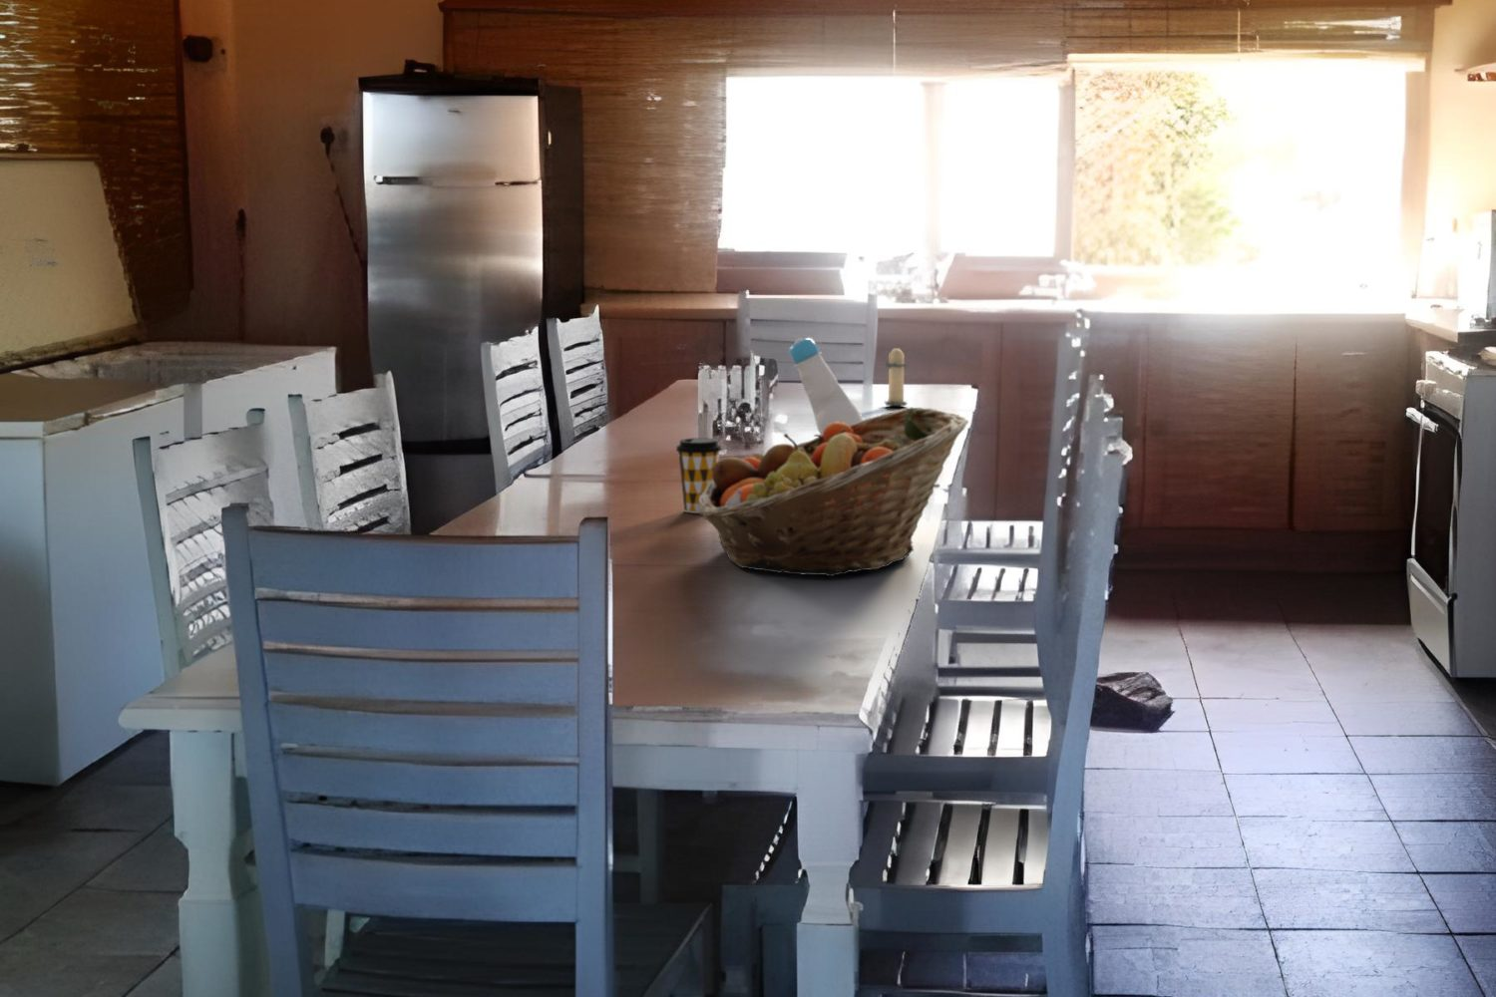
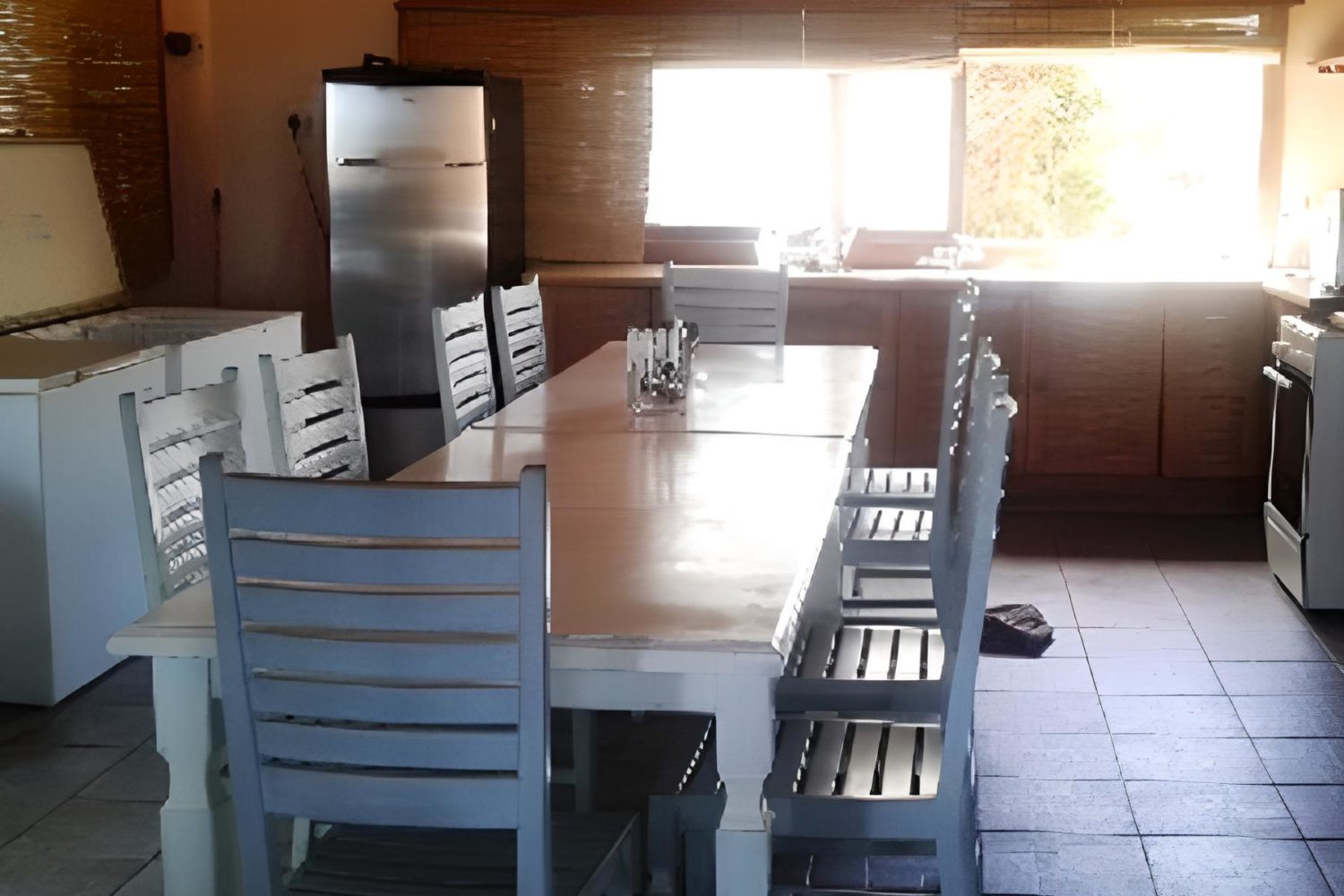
- coffee cup (699, 474)
- fruit basket (829, 484)
- bottle (839, 417)
- candle (896, 375)
